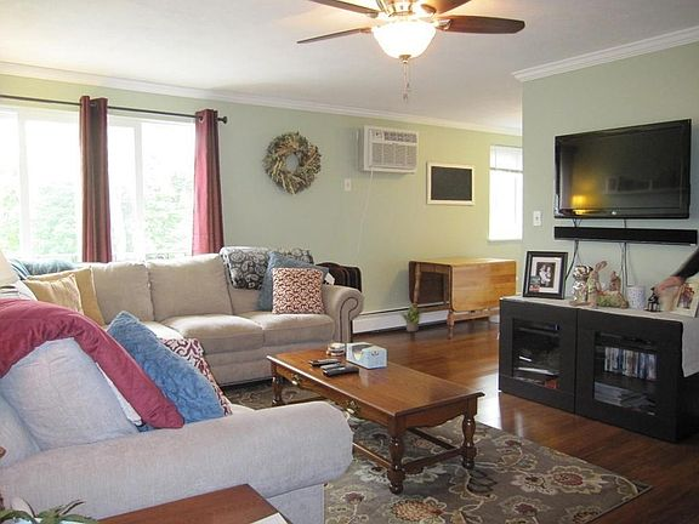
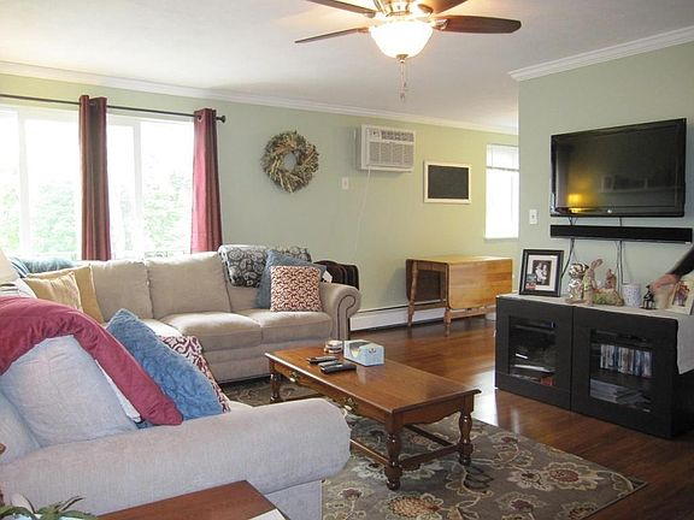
- potted plant (409, 318)
